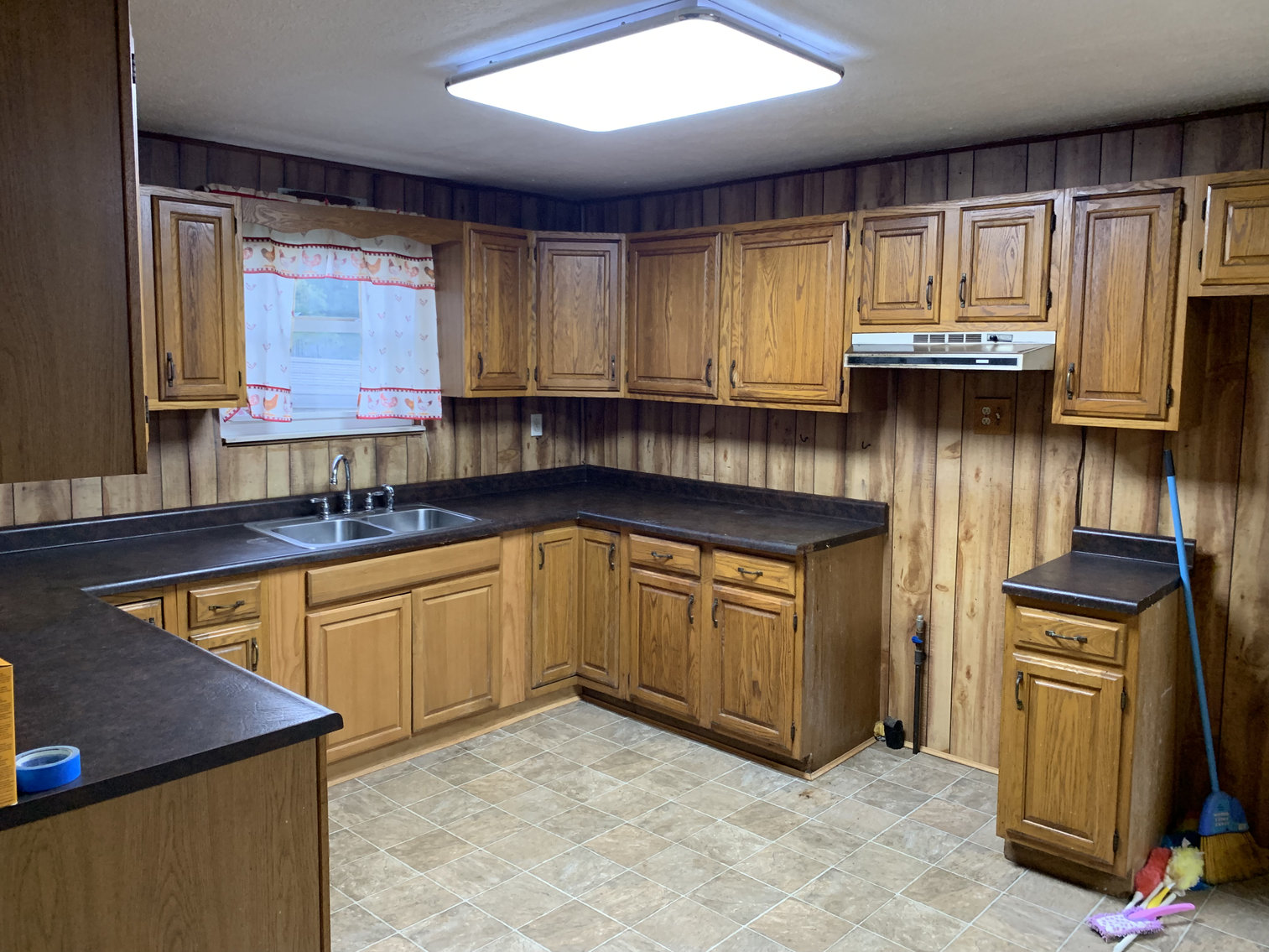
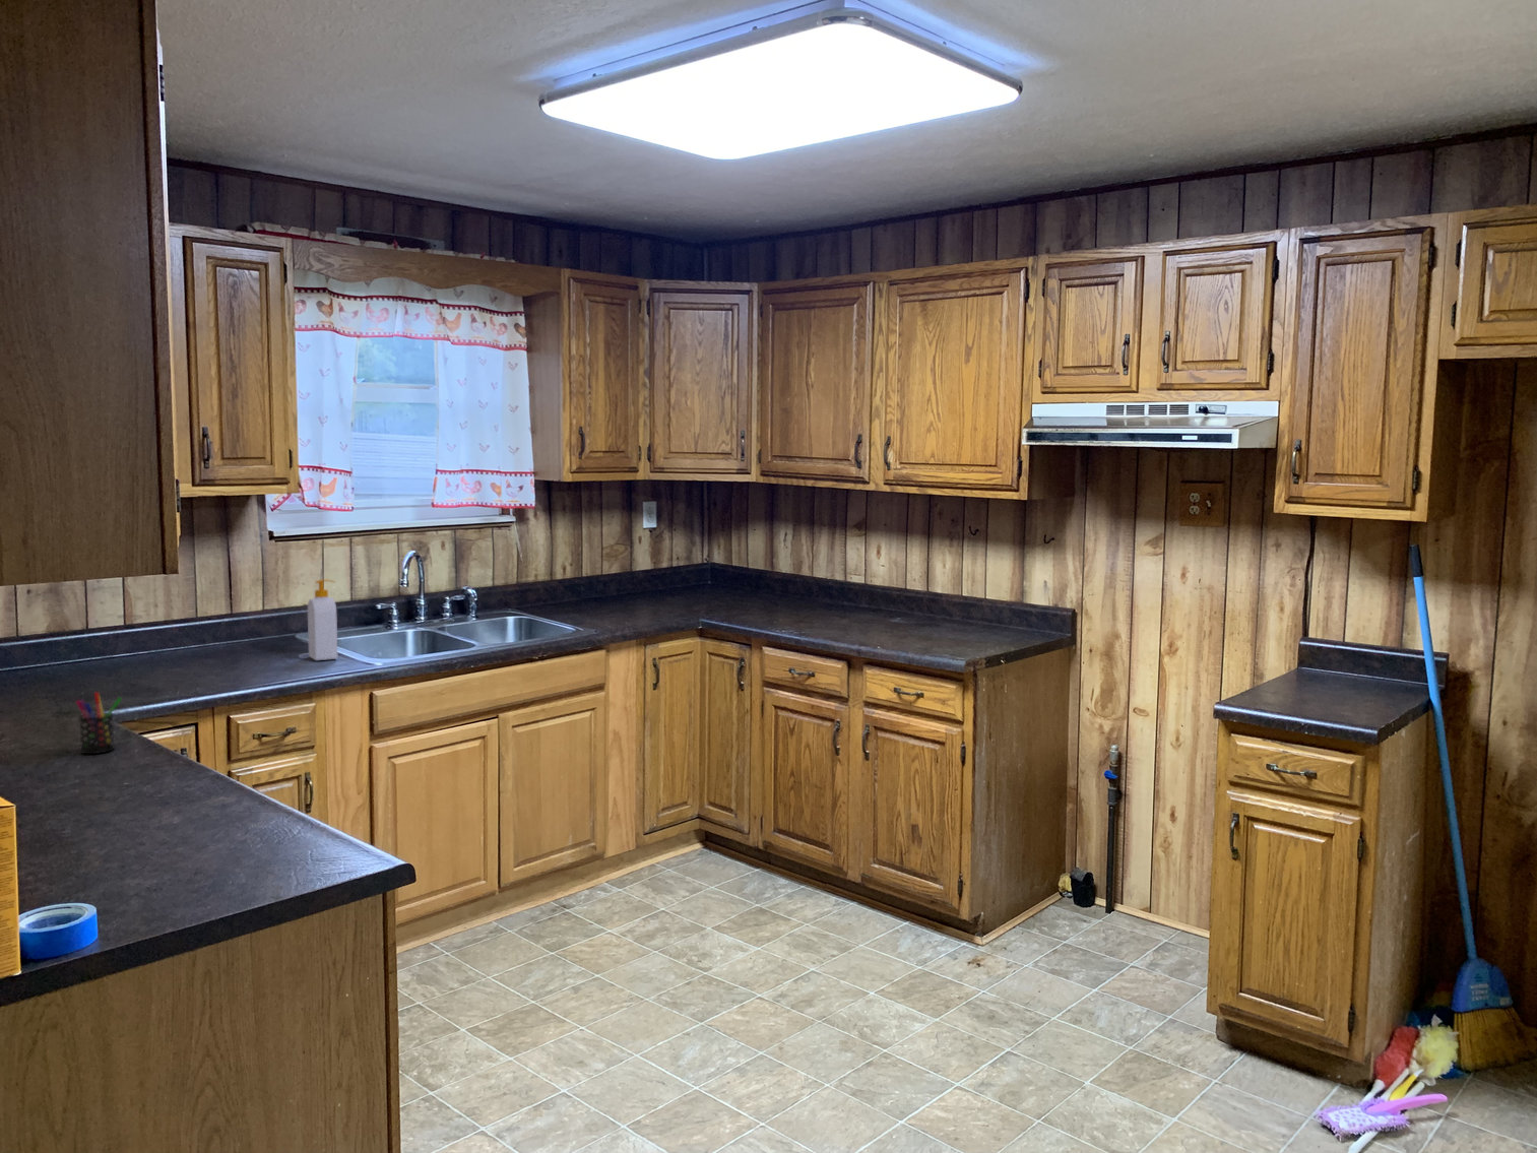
+ pen holder (101, 719)
+ soap bottle (323, 619)
